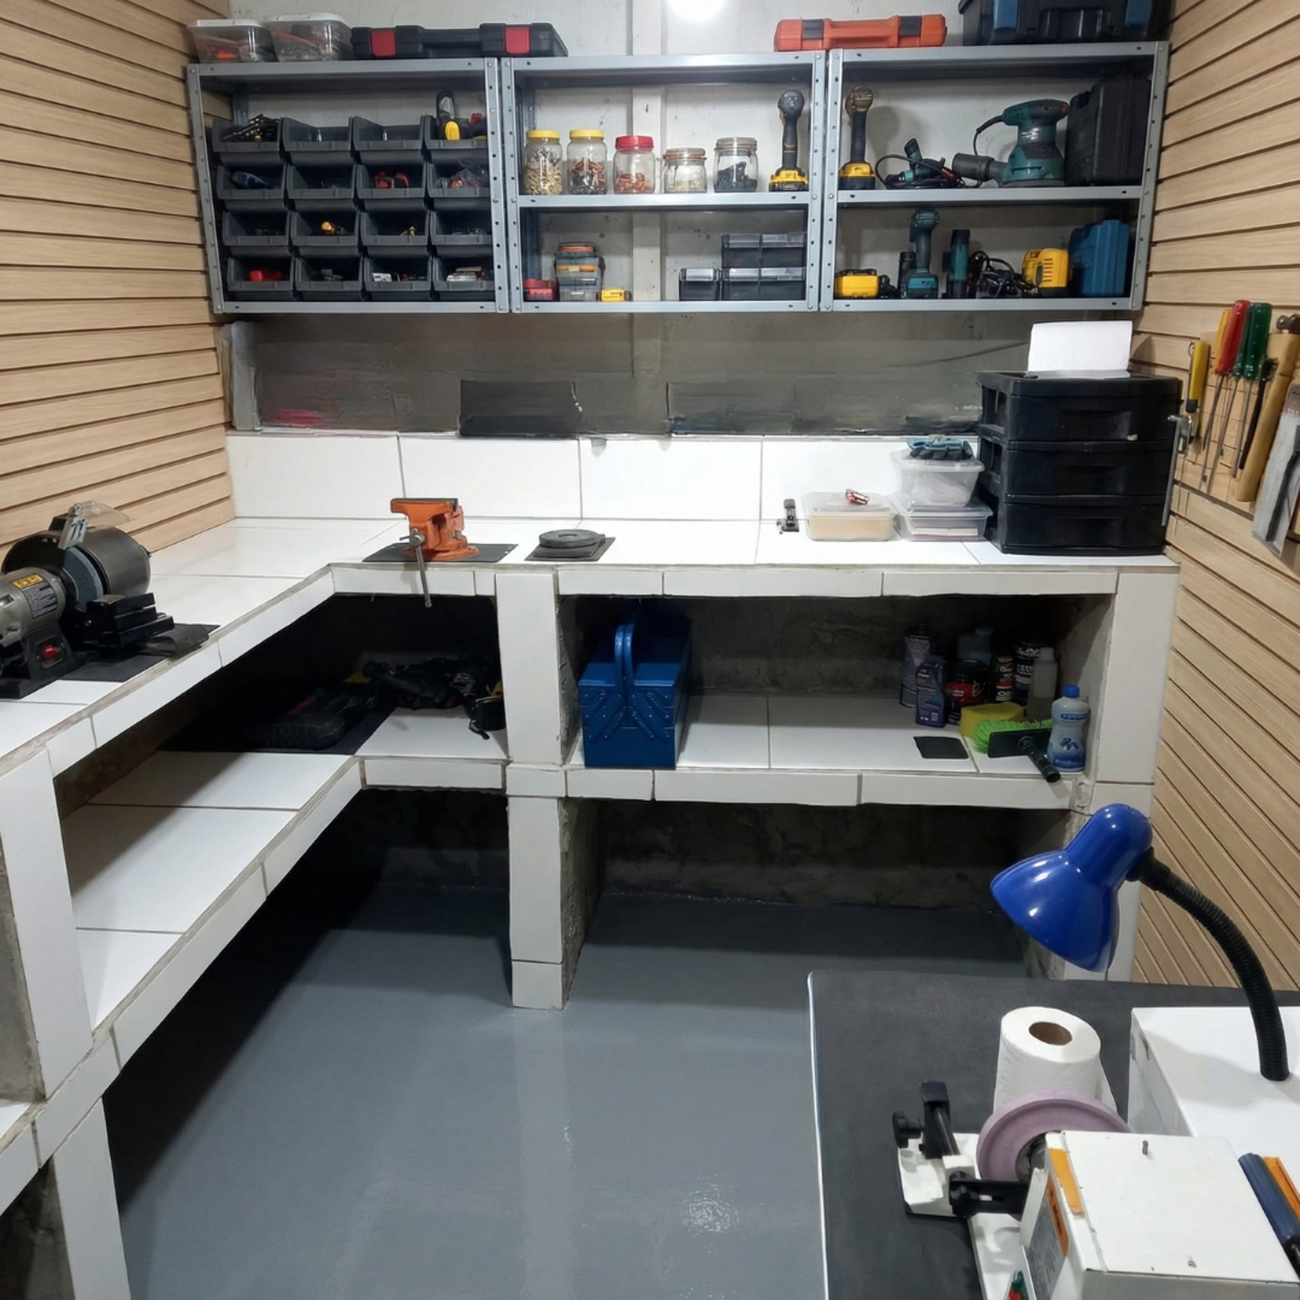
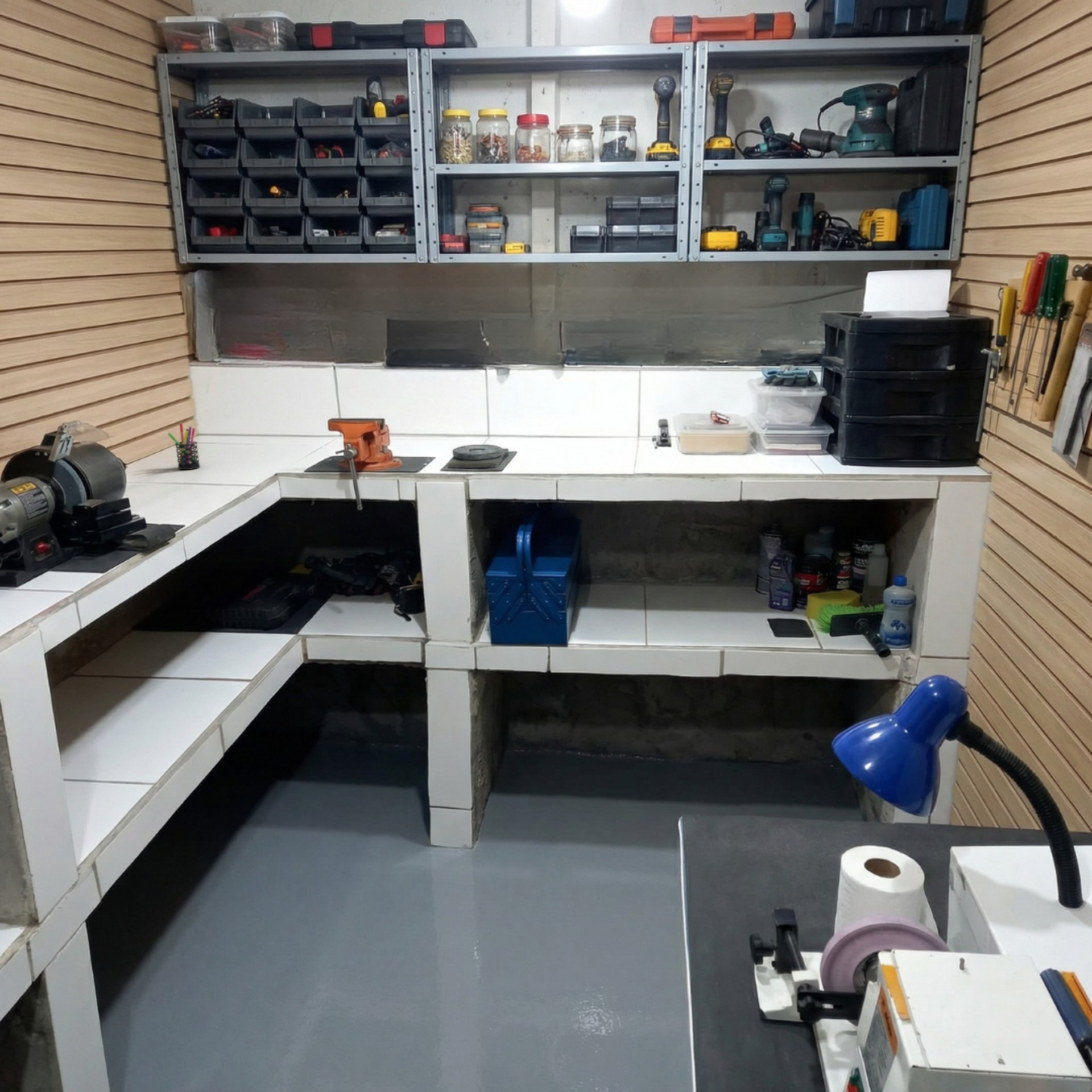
+ pen holder (183, 446)
